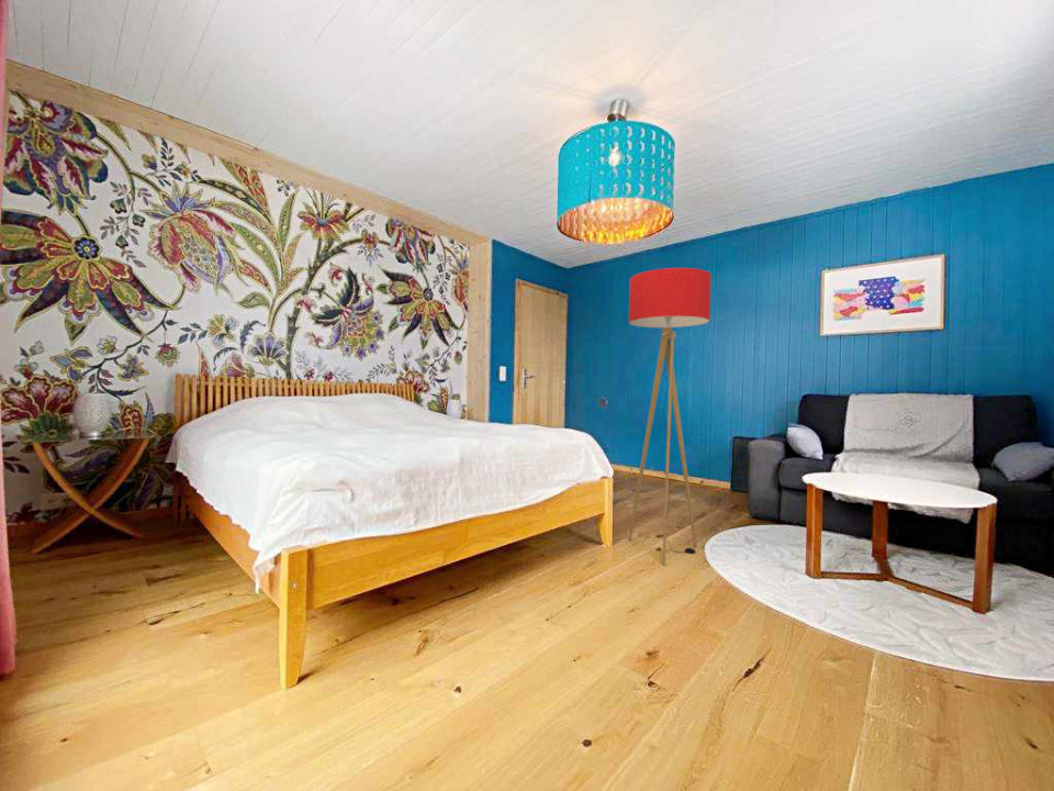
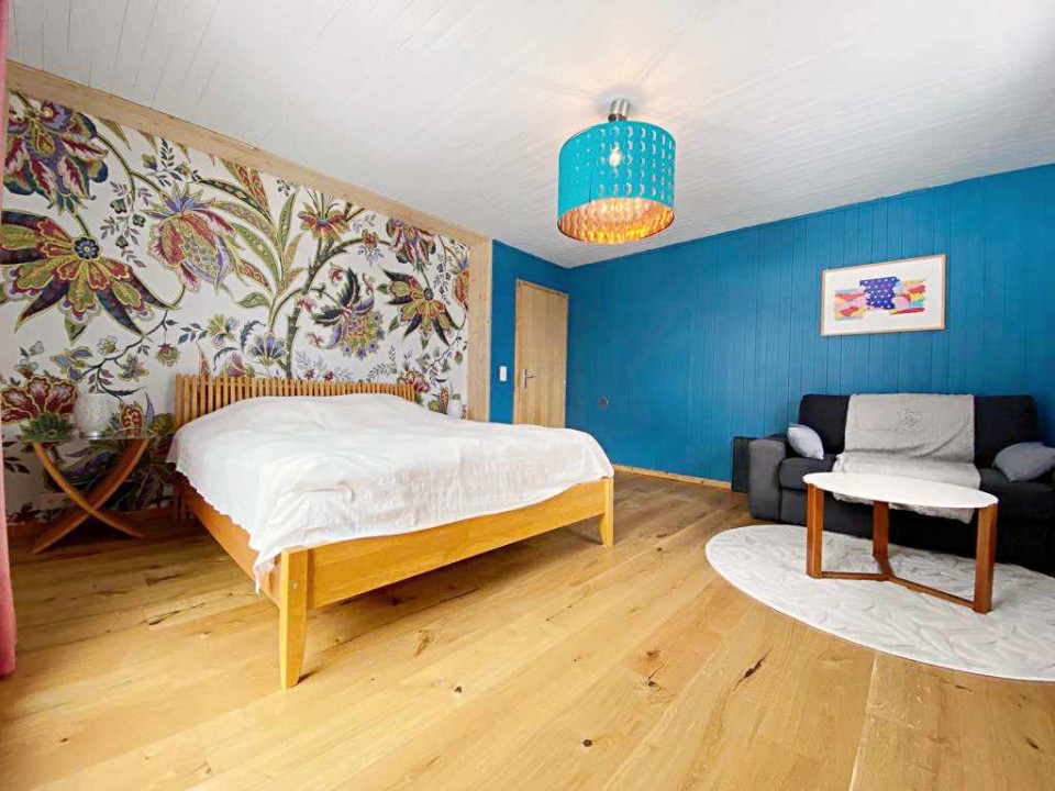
- floor lamp (668, 414)
